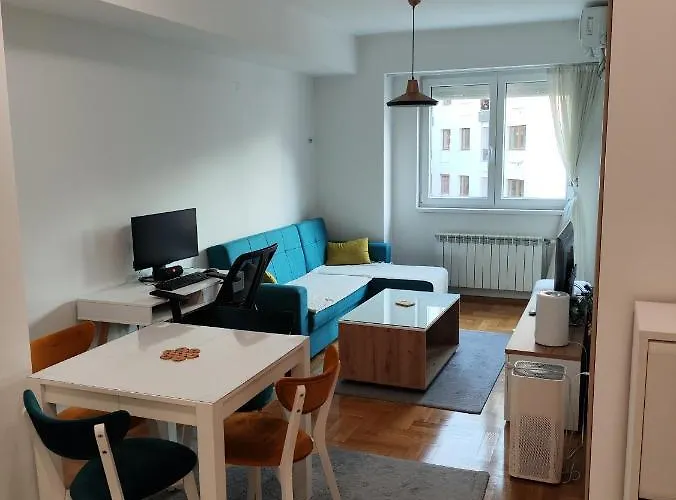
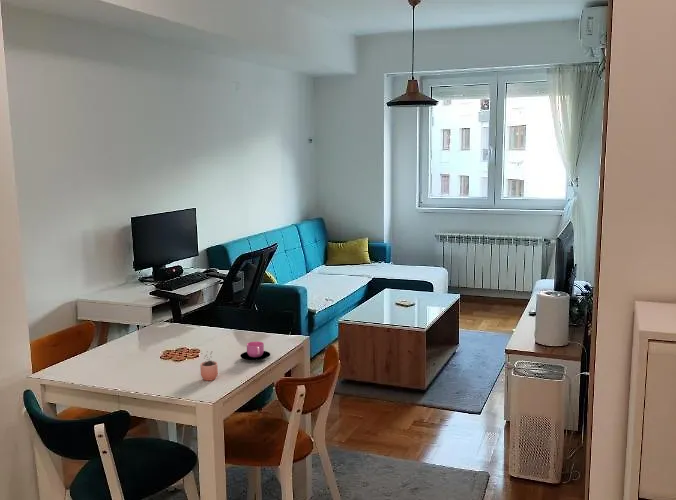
+ cocoa (207, 363)
+ cup (255, 351)
